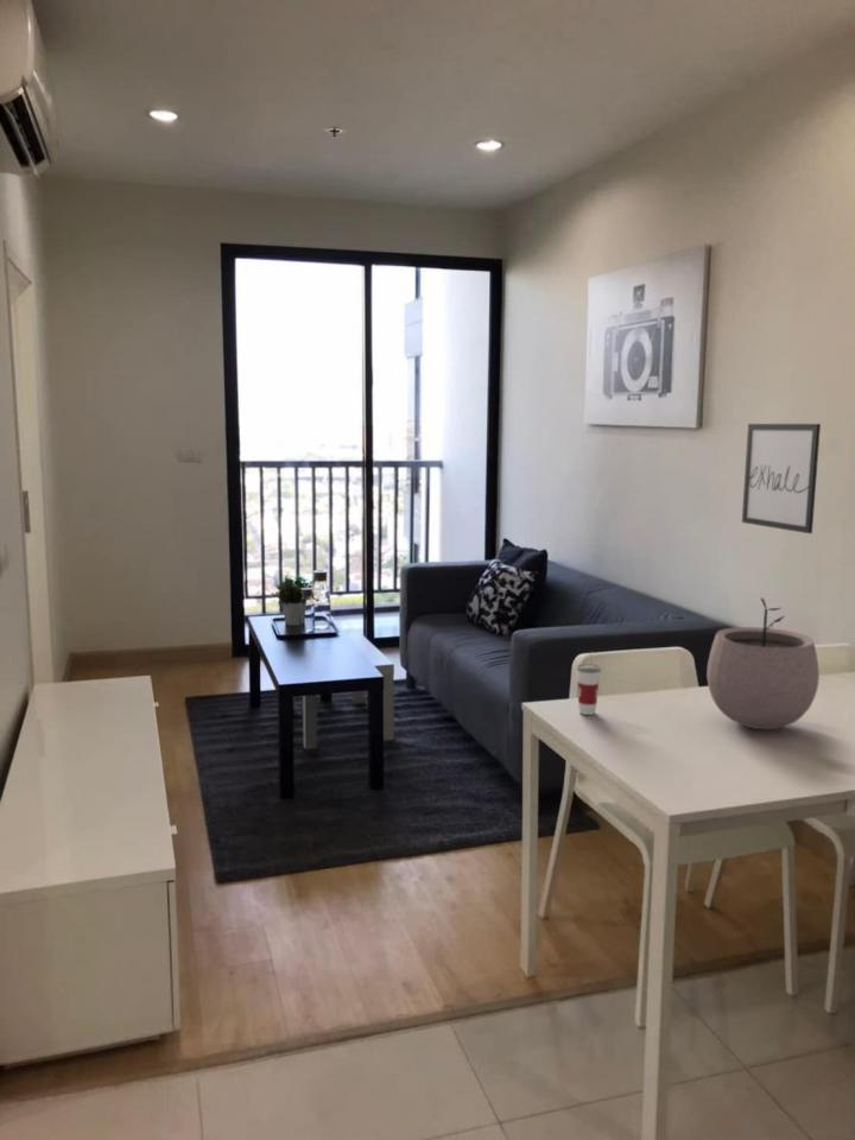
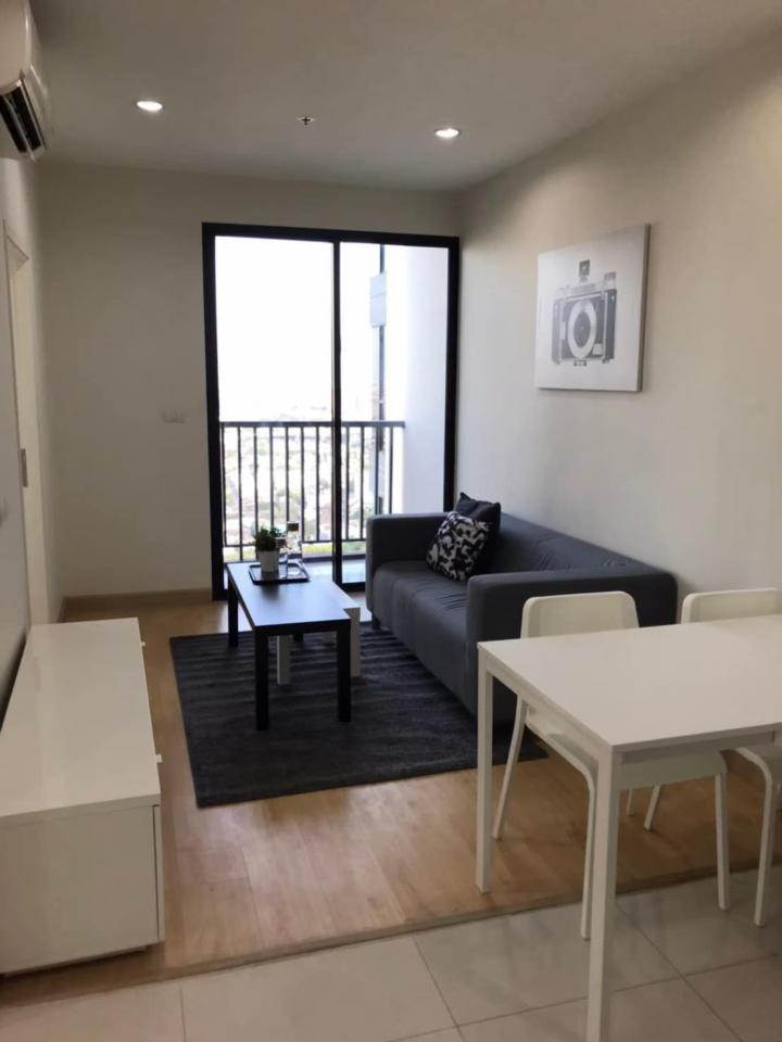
- plant pot (762, 661)
- cup (588, 682)
- wall art (778, 476)
